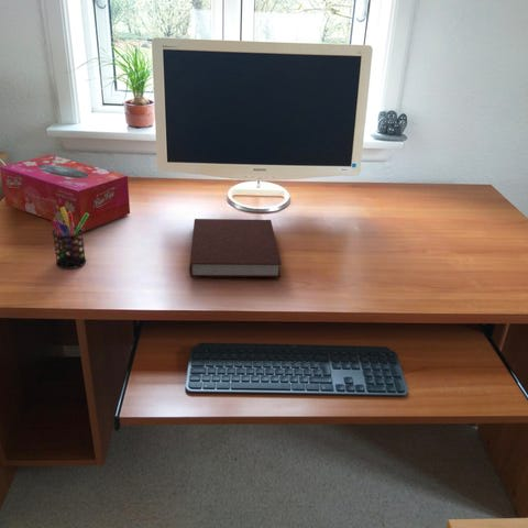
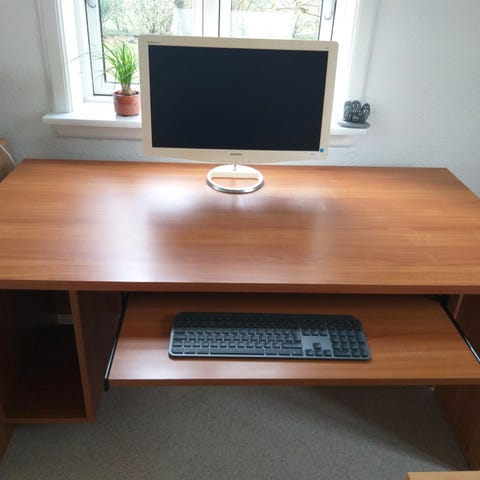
- tissue box (65, 190)
- notebook (233, 245)
- pen holder (72, 235)
